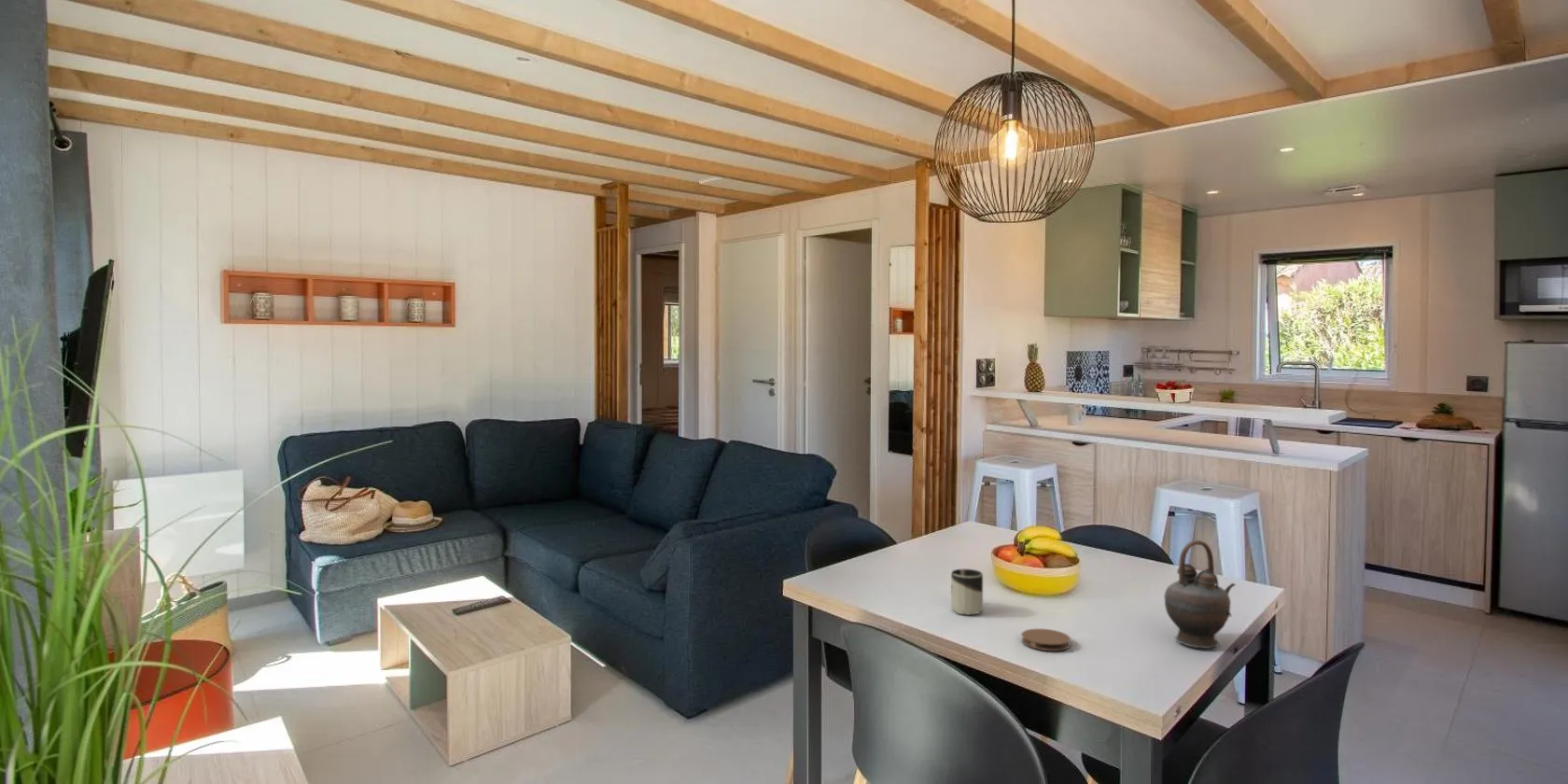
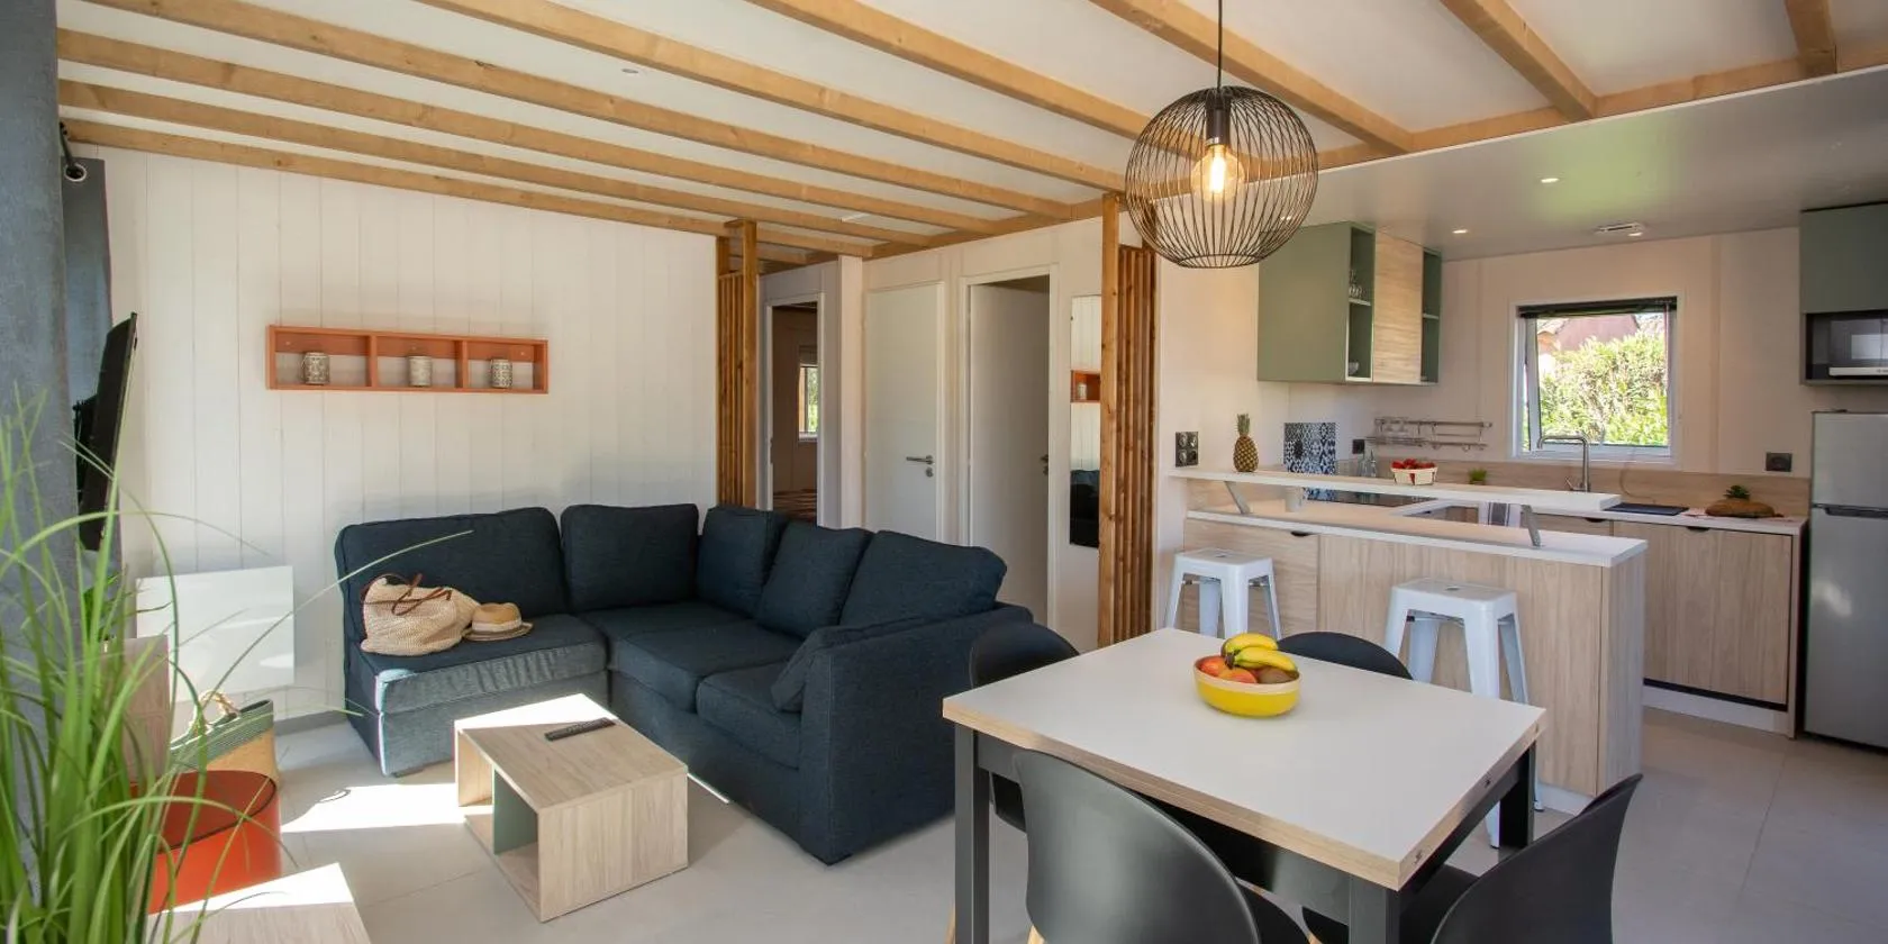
- teapot (1203, 592)
- cup (966, 590)
- coaster (1045, 639)
